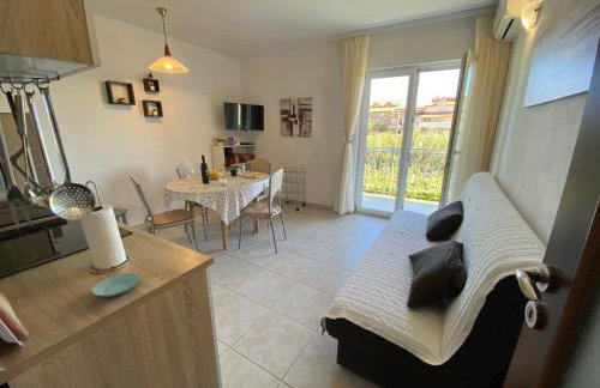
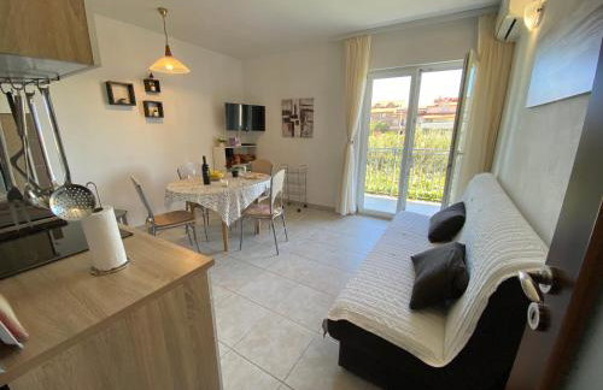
- saucer (116, 285)
